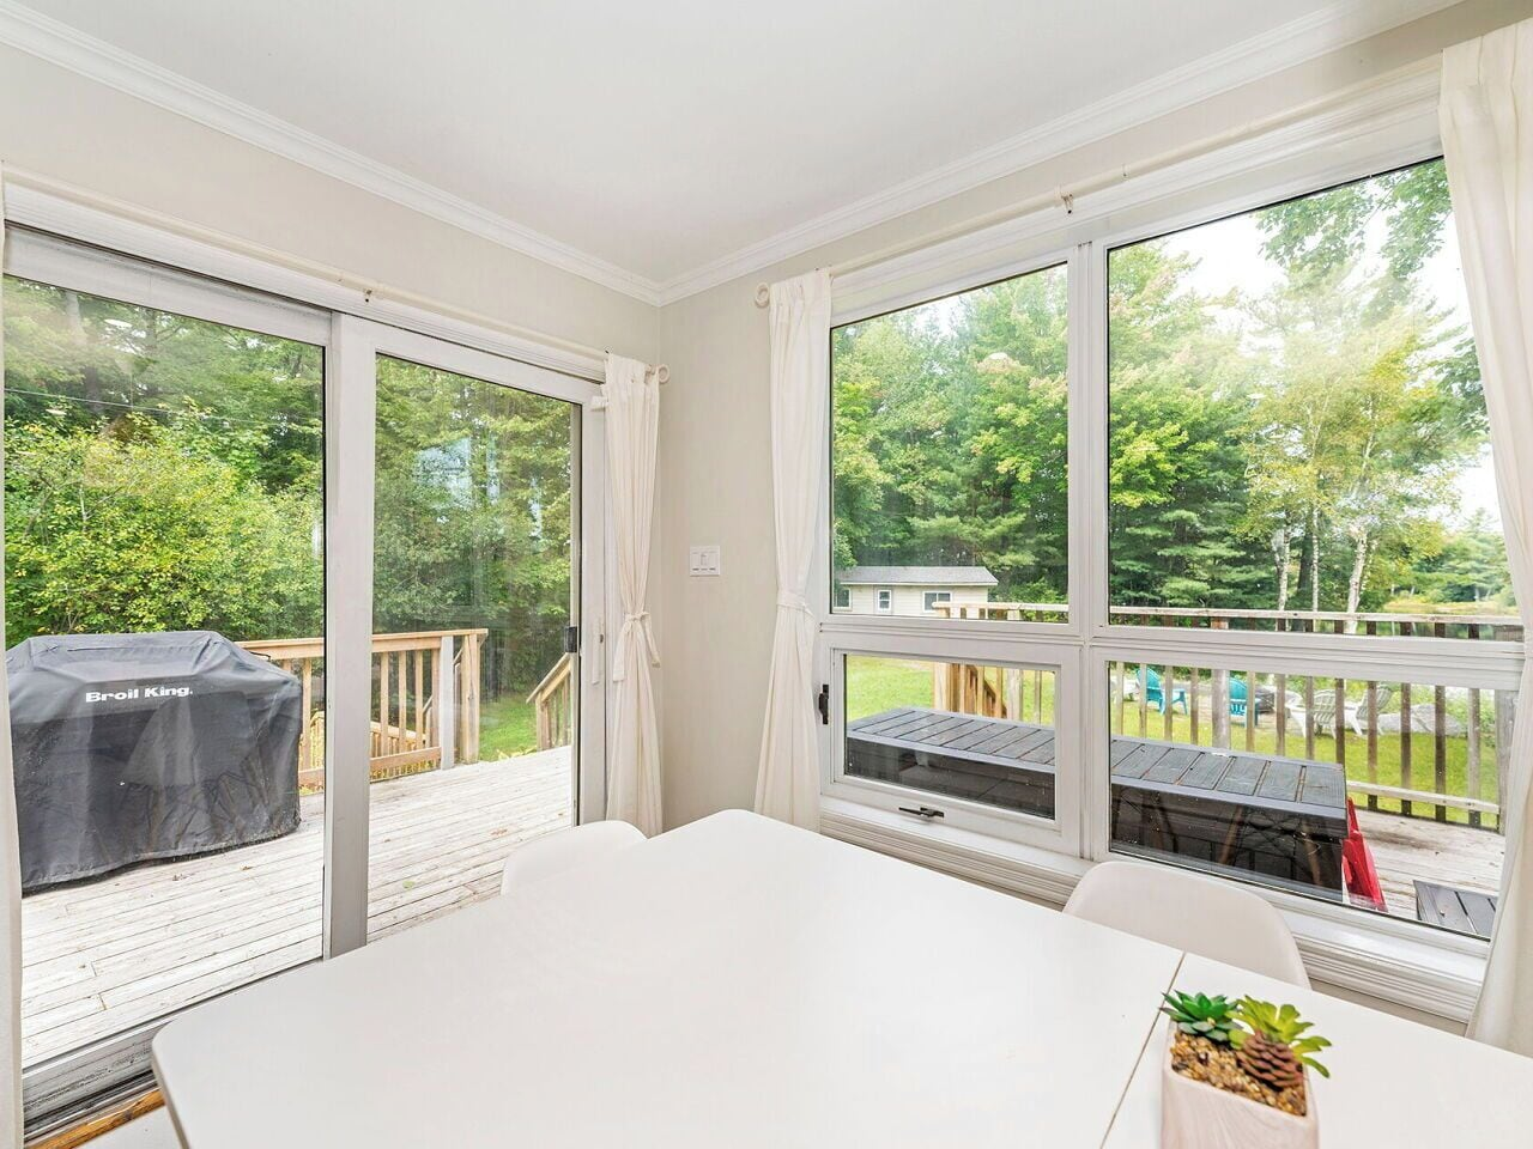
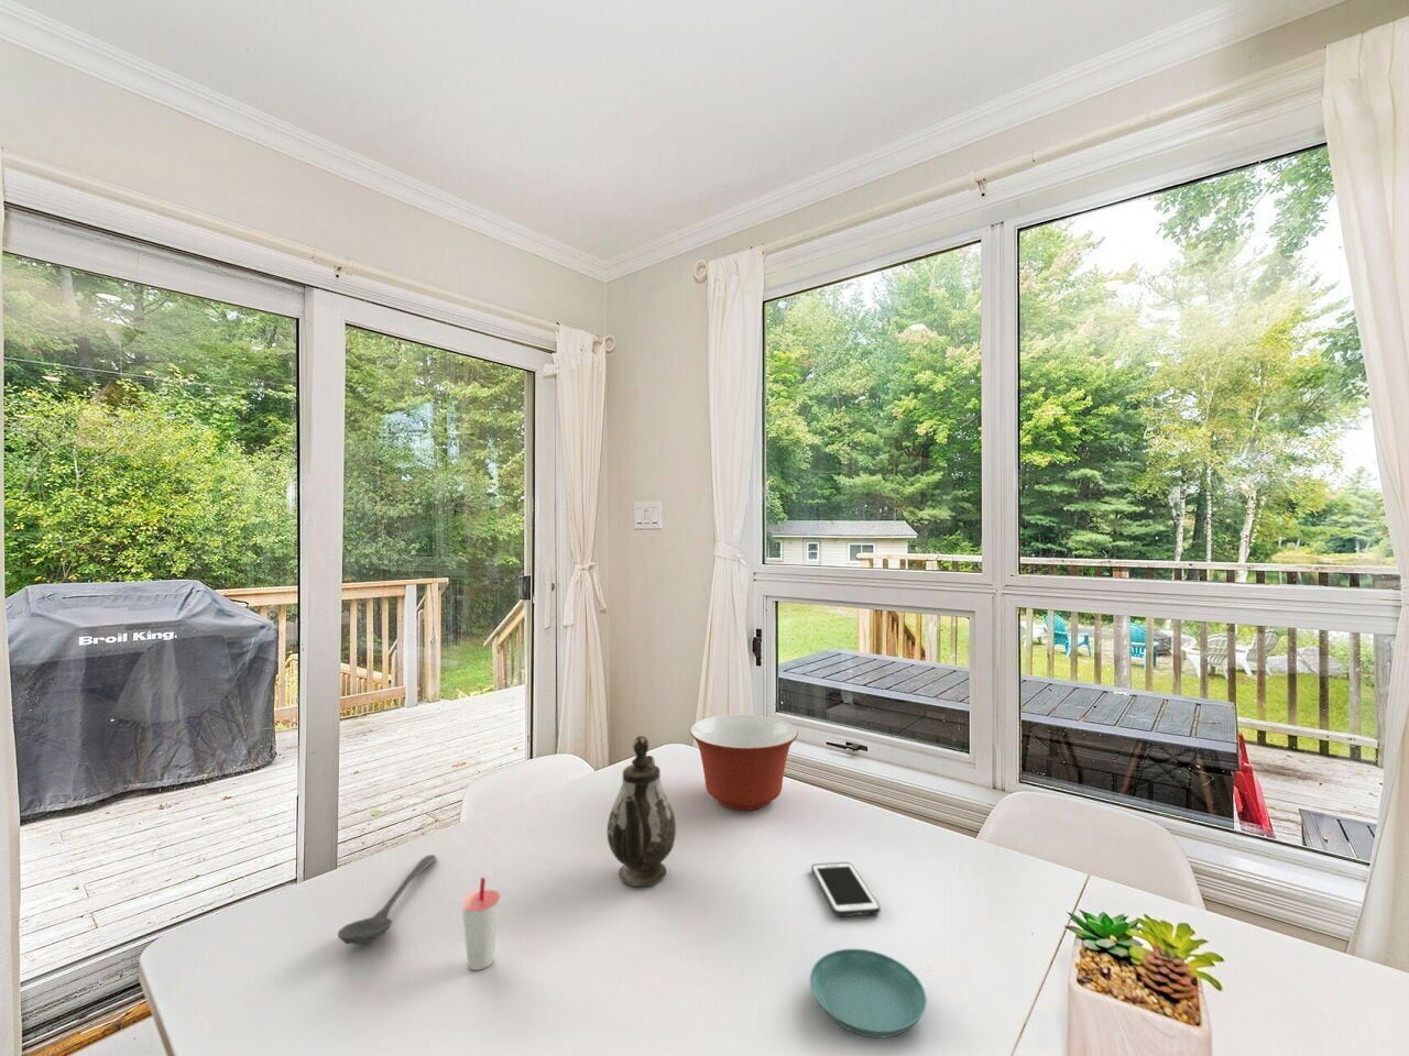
+ teapot (640, 806)
+ saucer (866, 995)
+ stirrer (395, 891)
+ cup (480, 920)
+ cell phone (843, 887)
+ mixing bowl (743, 763)
